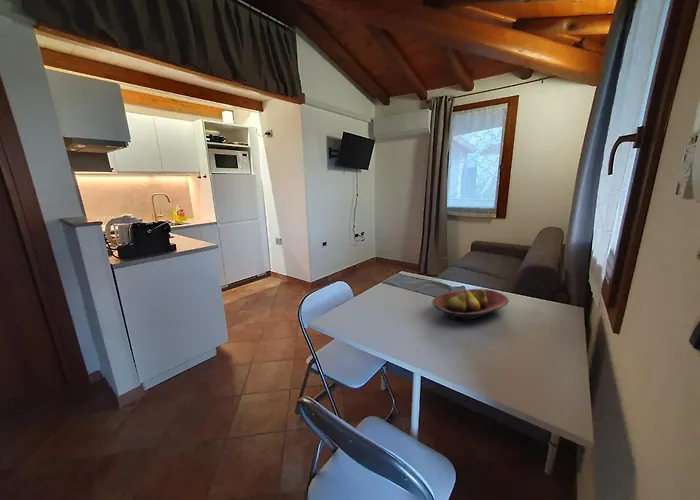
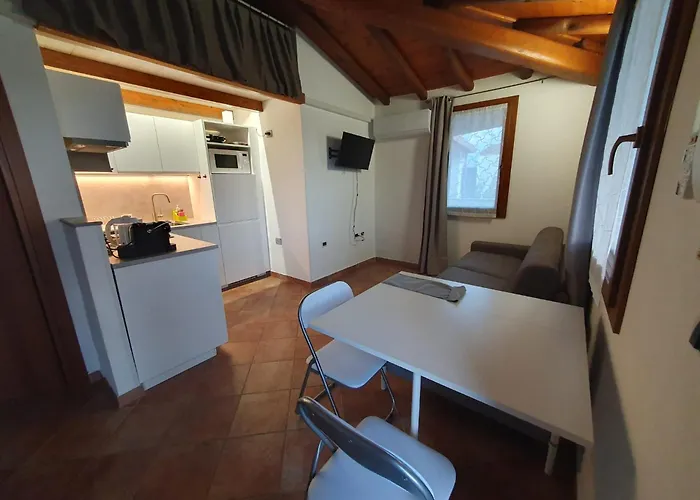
- fruit bowl (470, 301)
